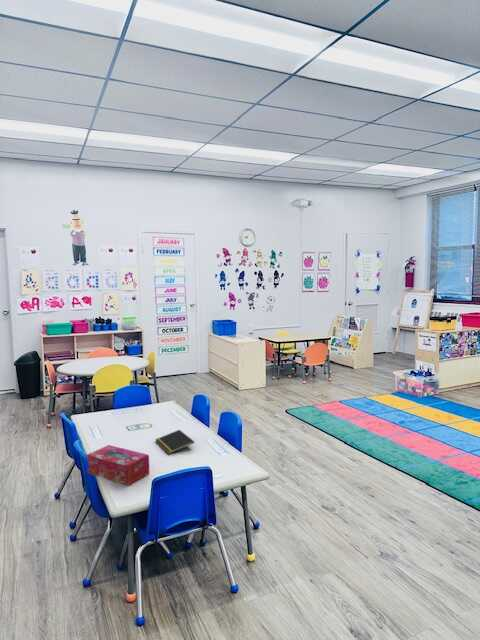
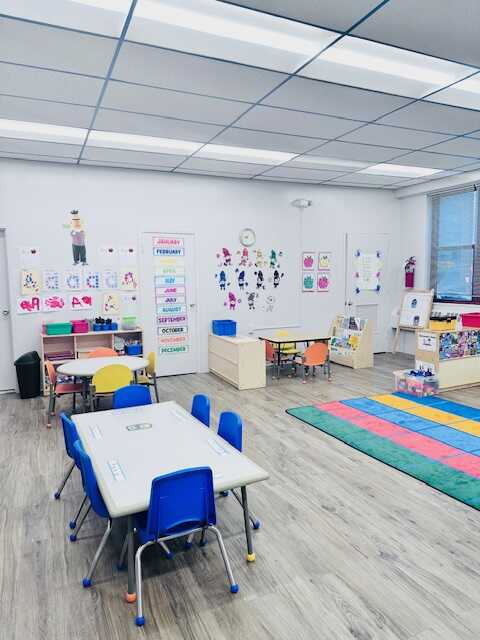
- tissue box (118, 464)
- notepad (174, 441)
